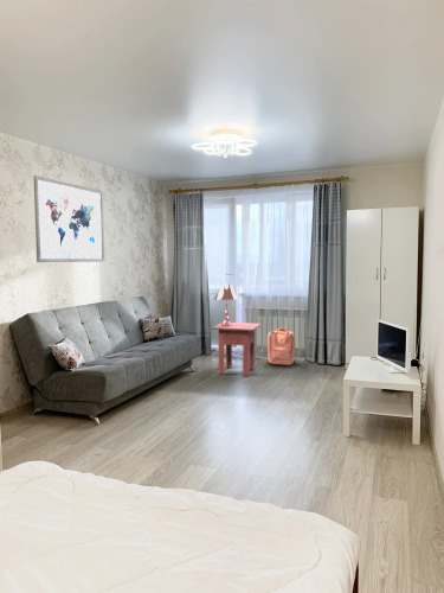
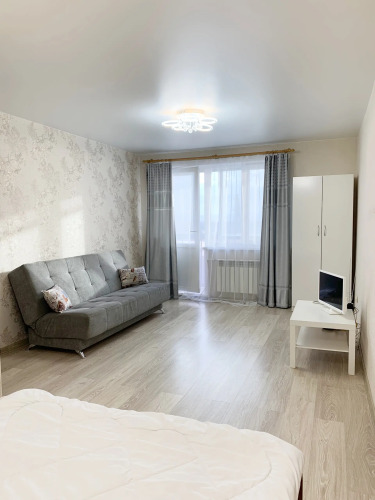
- wall art (72, 223)
- backpack (281, 345)
- side table (237, 344)
- table lamp (226, 304)
